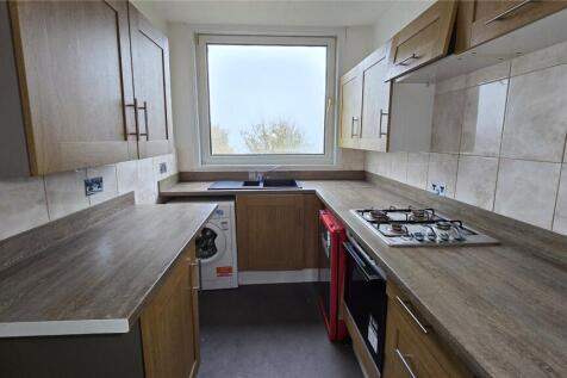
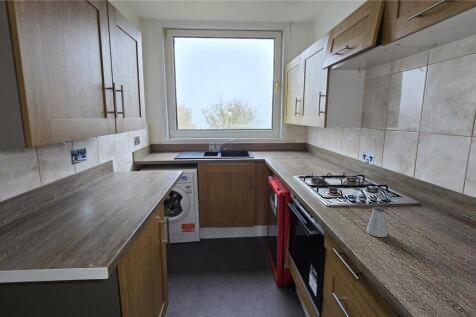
+ saltshaker (377, 220)
